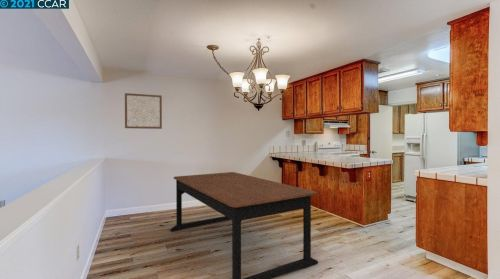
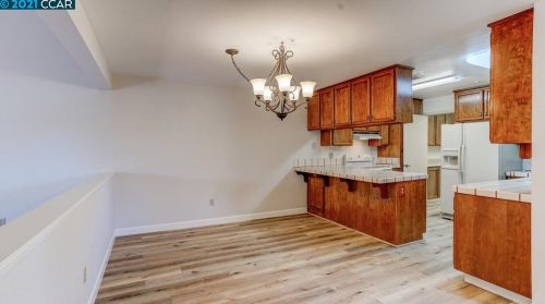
- dining table (233, 214)
- wall art (142, 112)
